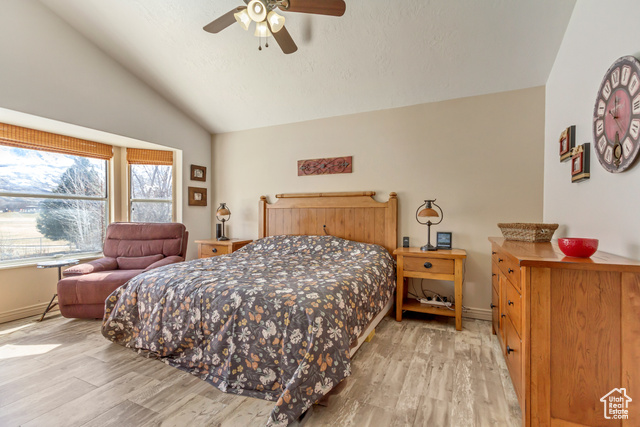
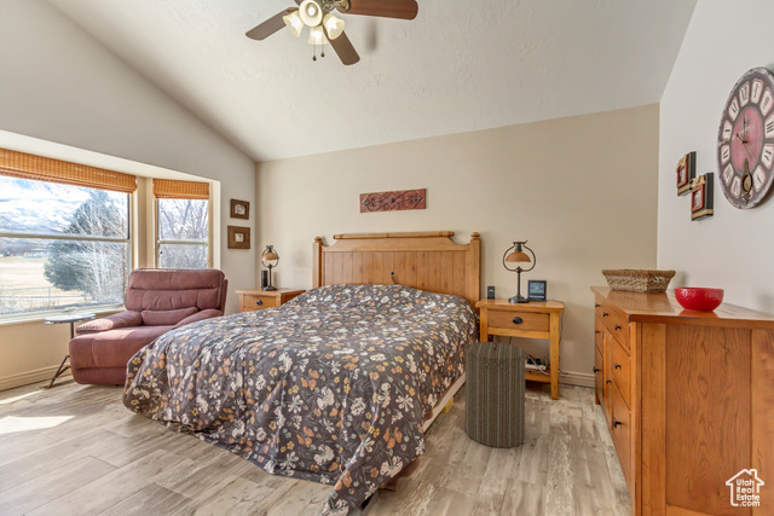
+ laundry hamper (493, 384)
